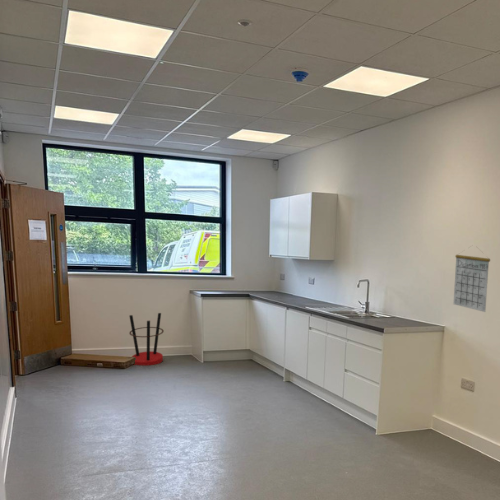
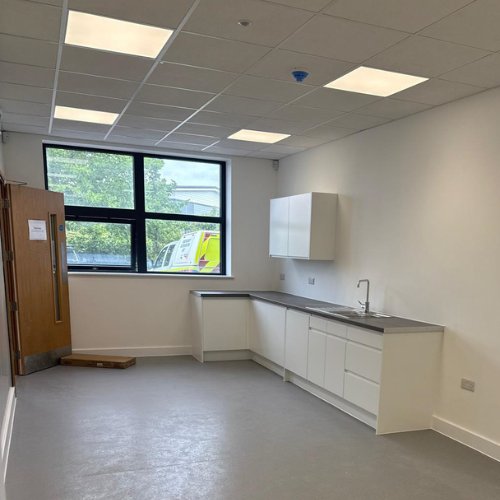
- umbrella stand (147, 339)
- calendar (471, 276)
